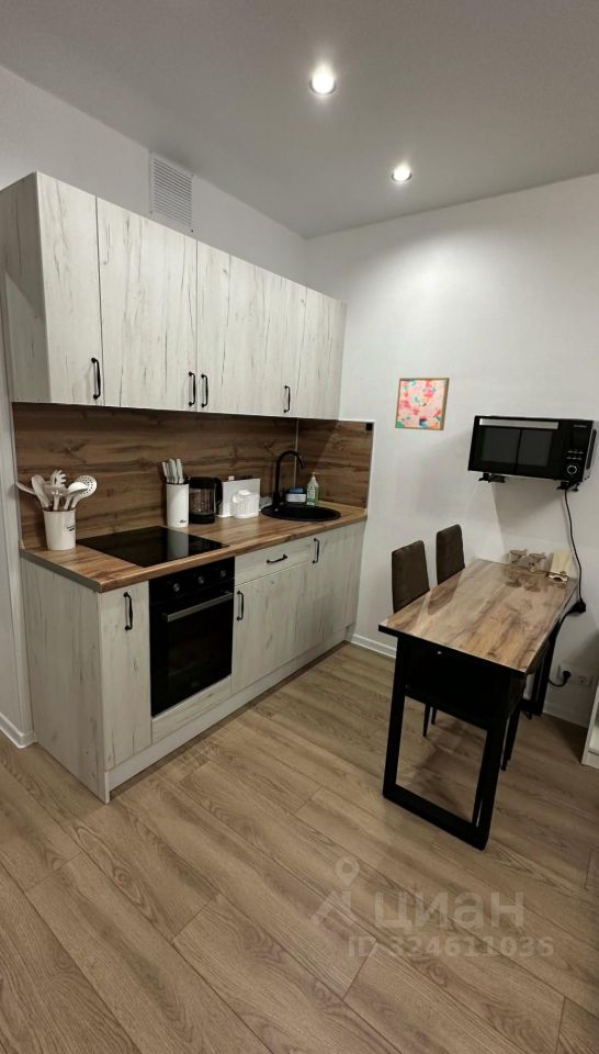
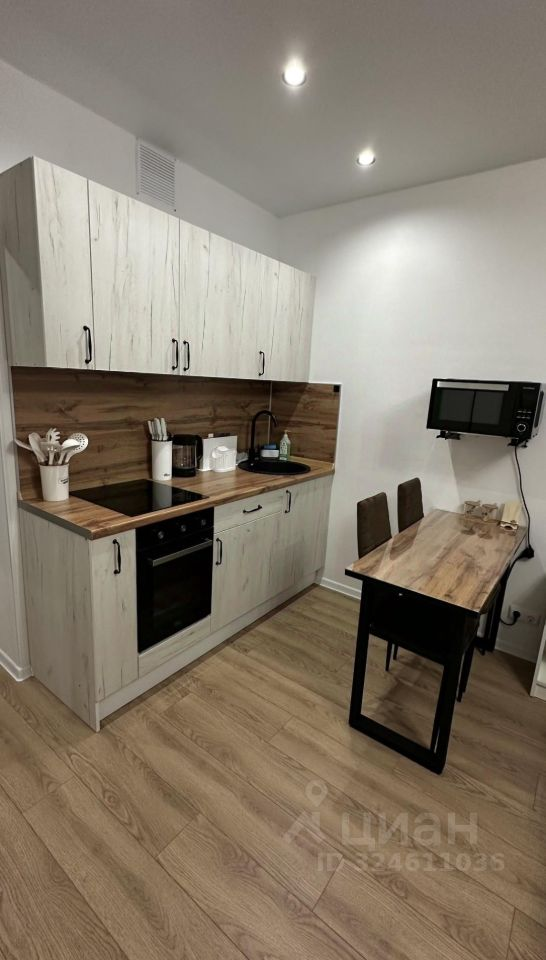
- wall art (421, 403)
